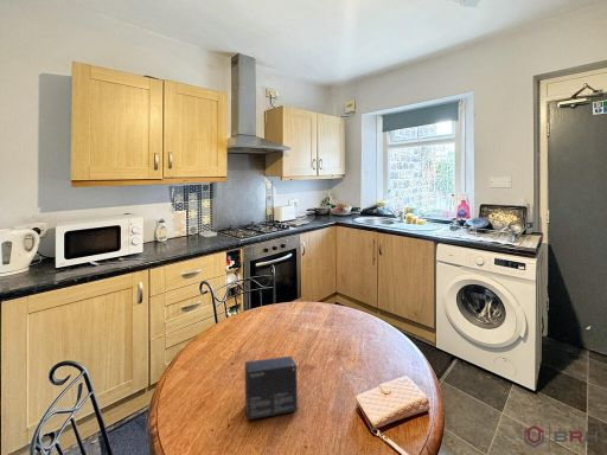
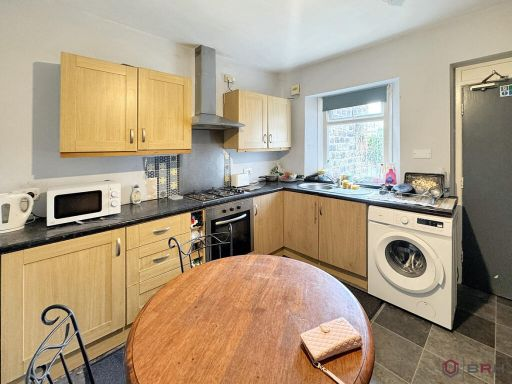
- small box (270, 385)
